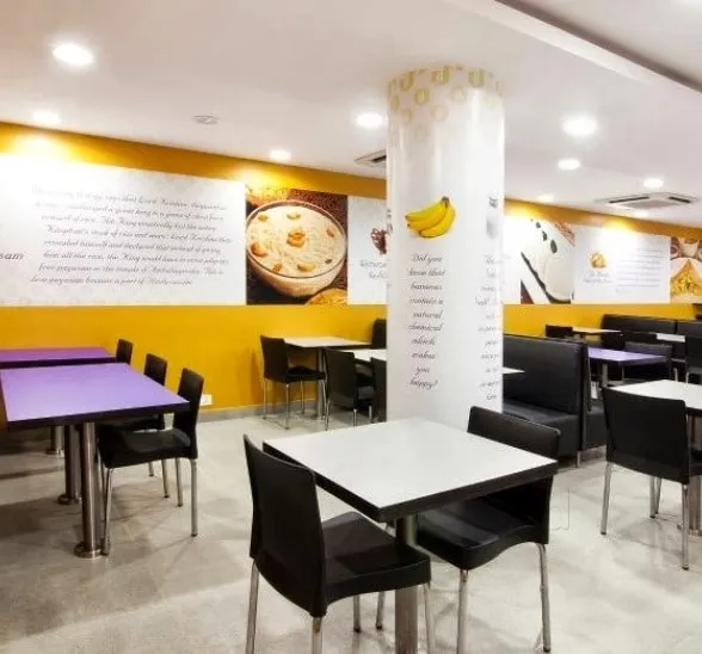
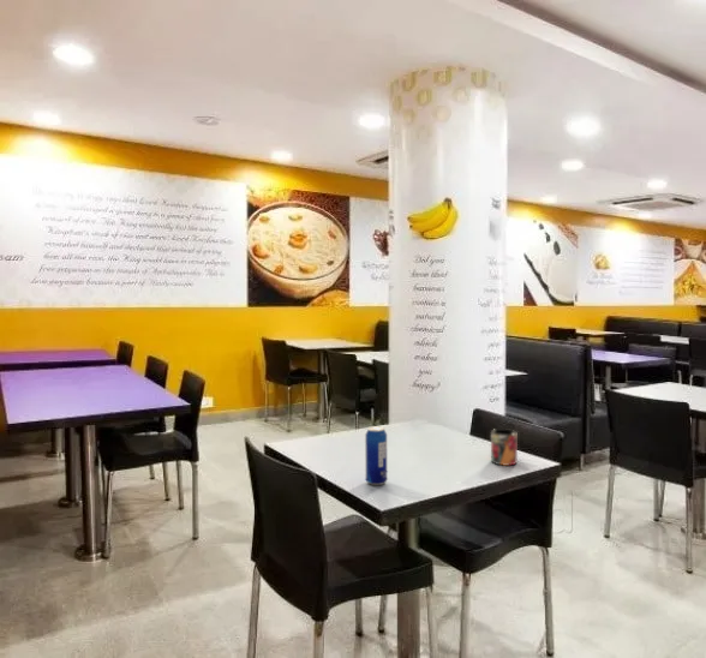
+ mug (505, 445)
+ beverage can (376, 455)
